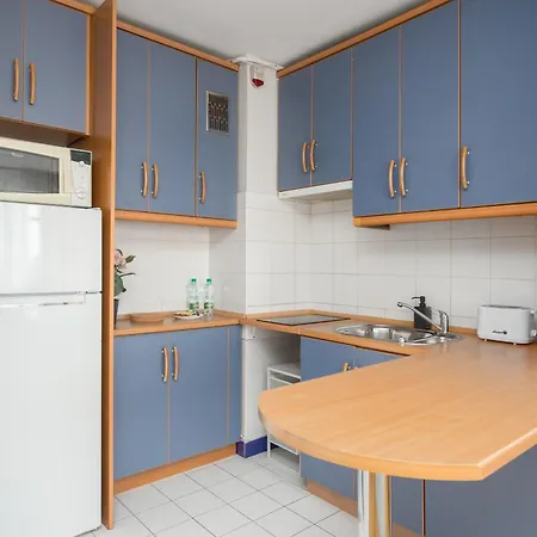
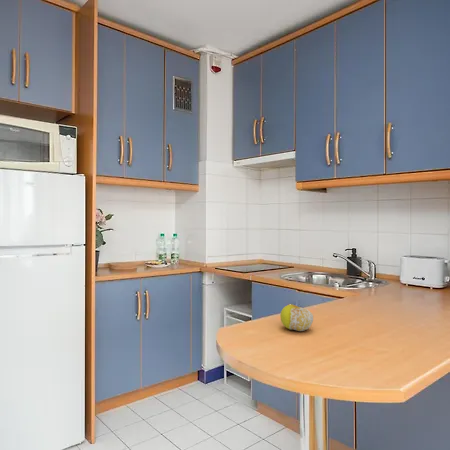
+ fruit (296, 317)
